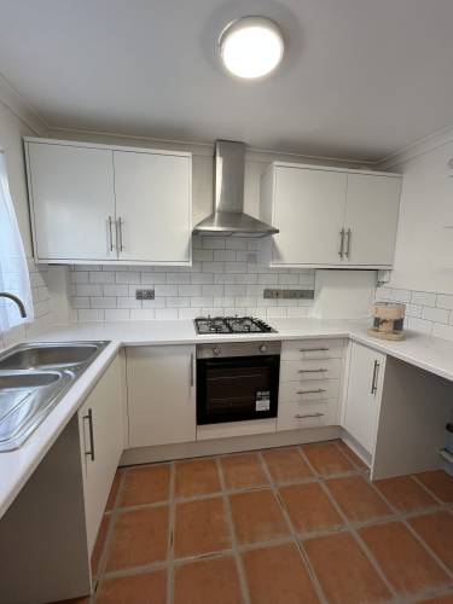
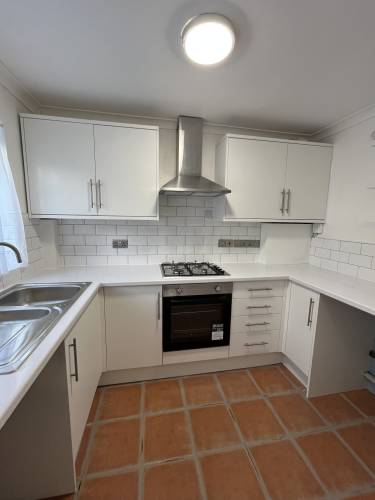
- coffee maker (385, 319)
